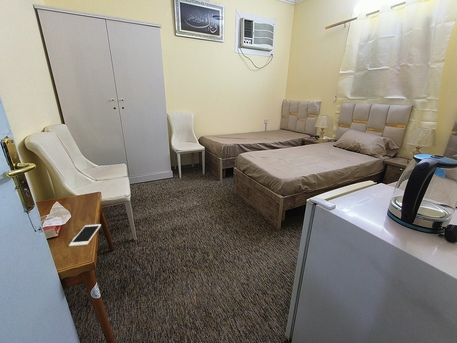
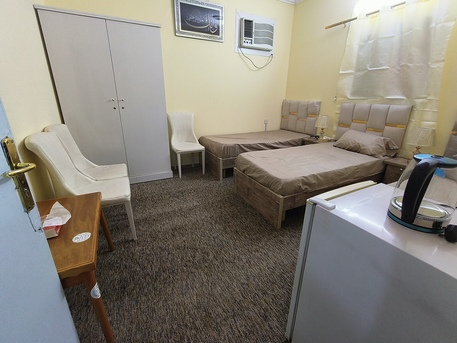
- cell phone (86, 234)
